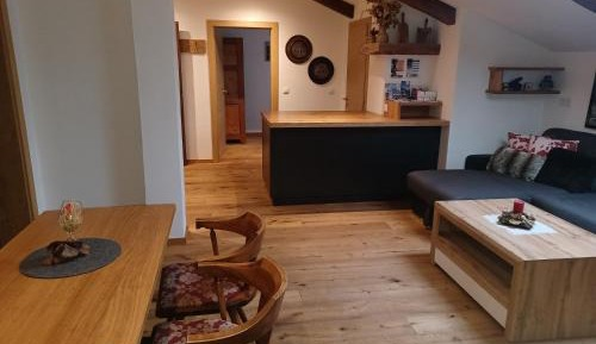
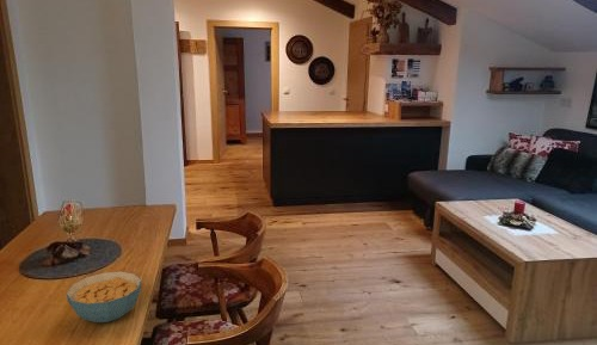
+ cereal bowl (106, 301)
